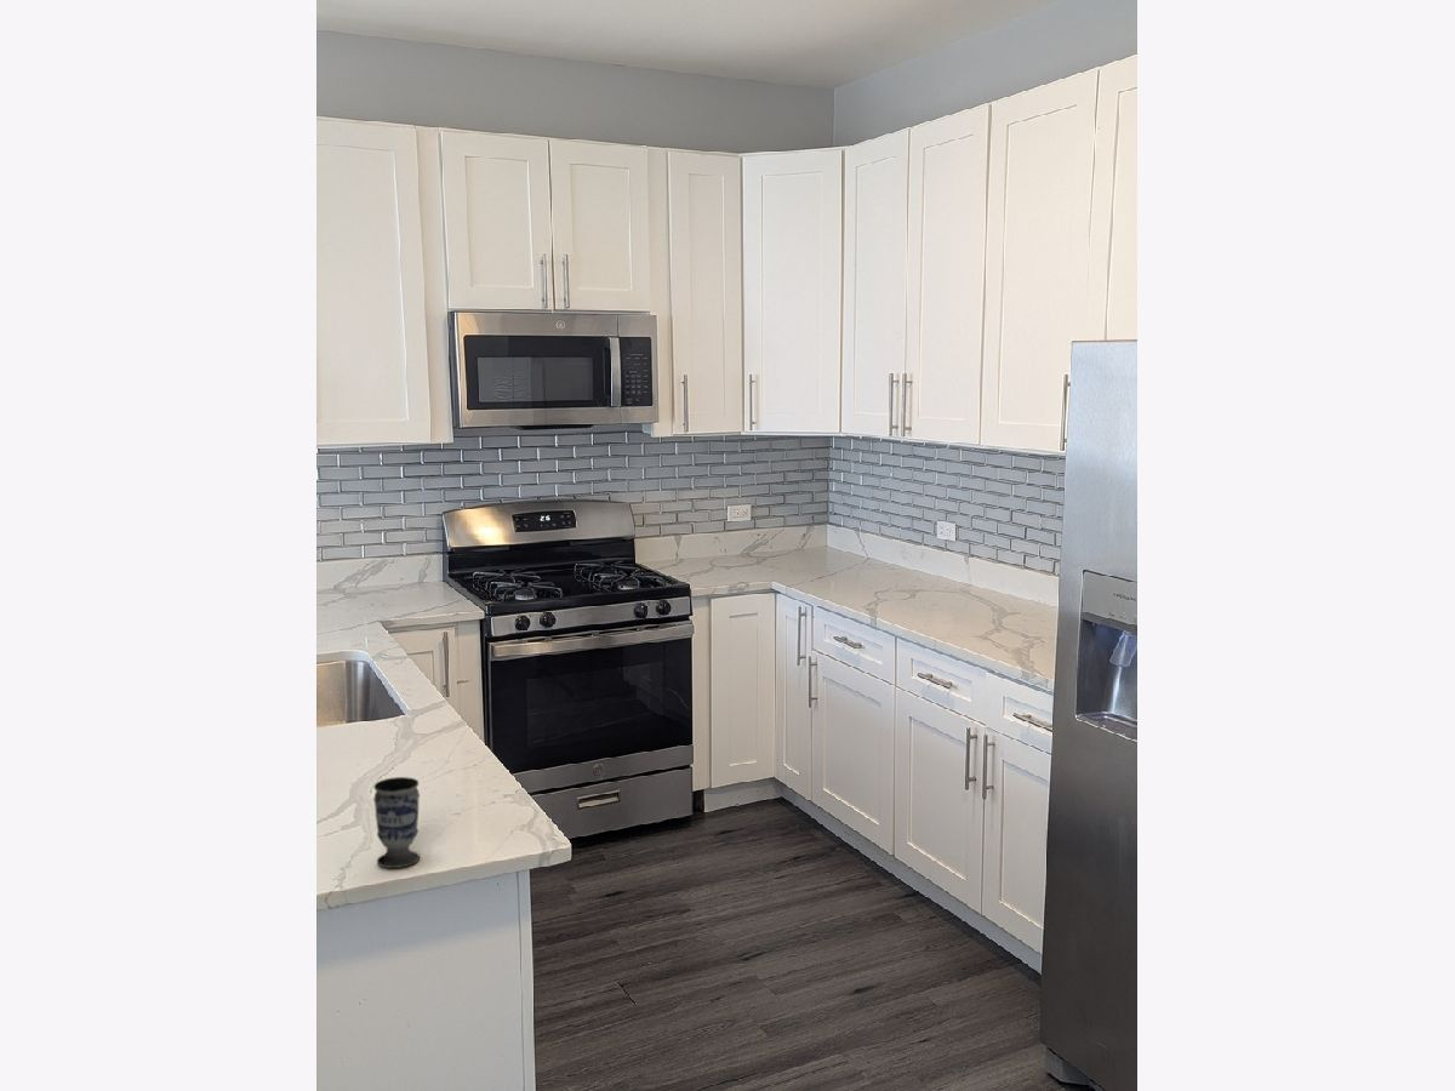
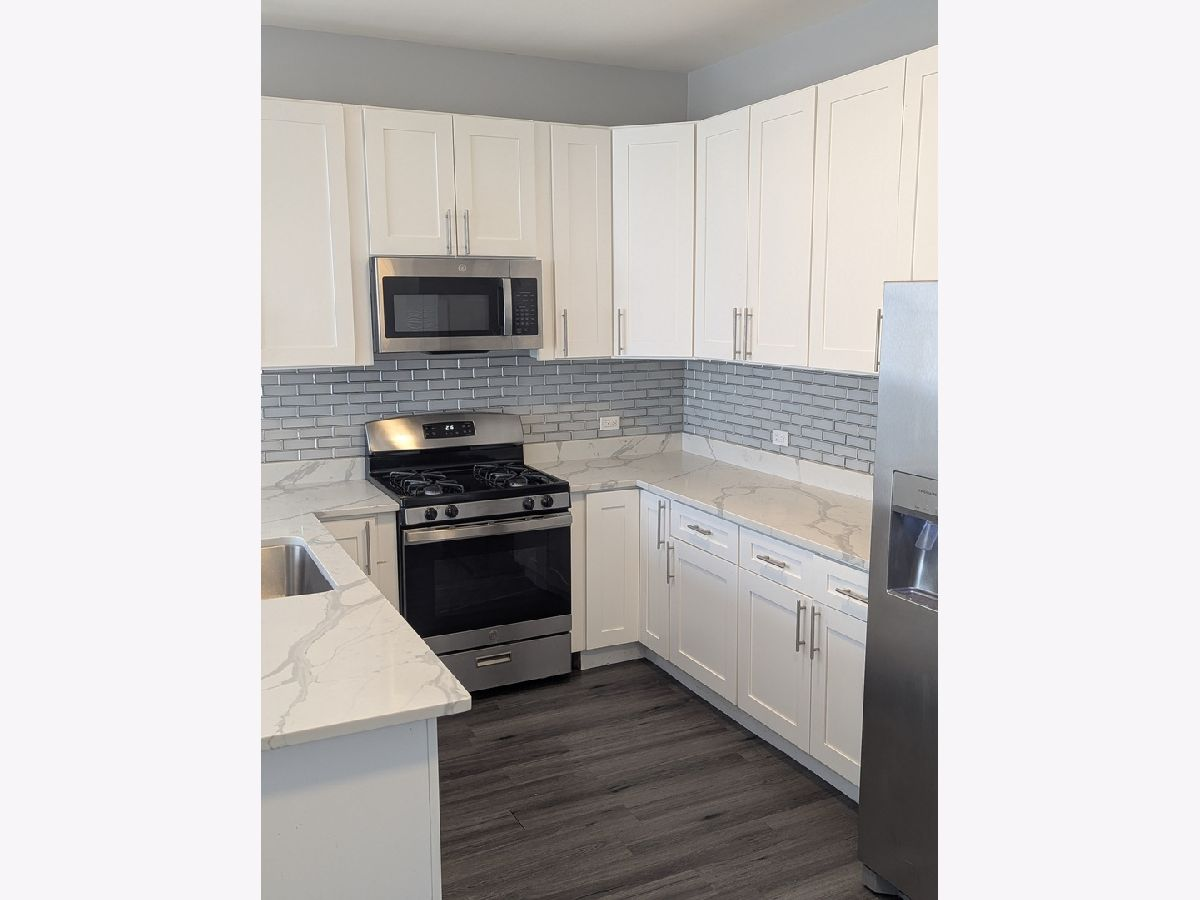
- cup (396, 822)
